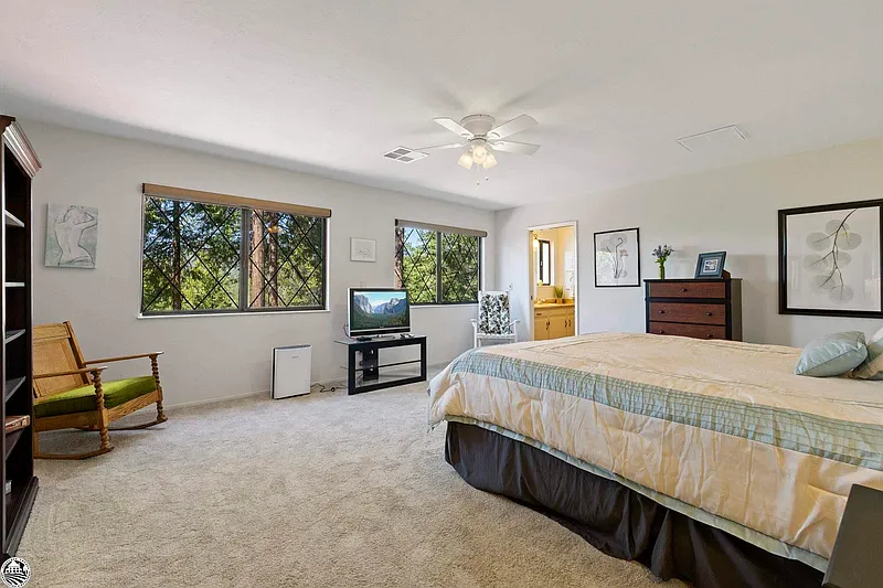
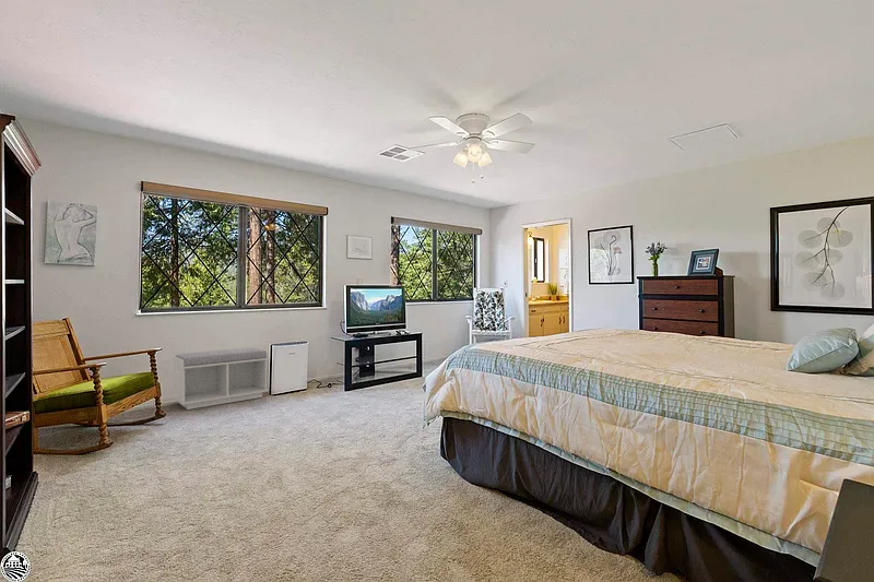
+ bench (222, 375)
